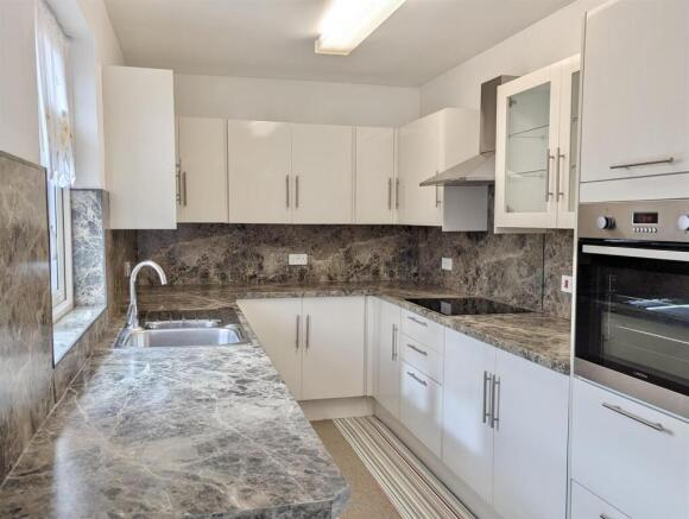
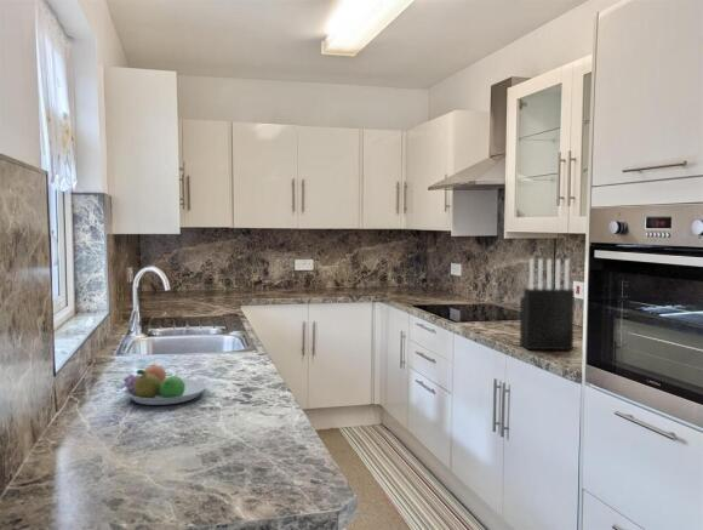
+ fruit bowl (165, 381)
+ knife block (545, 302)
